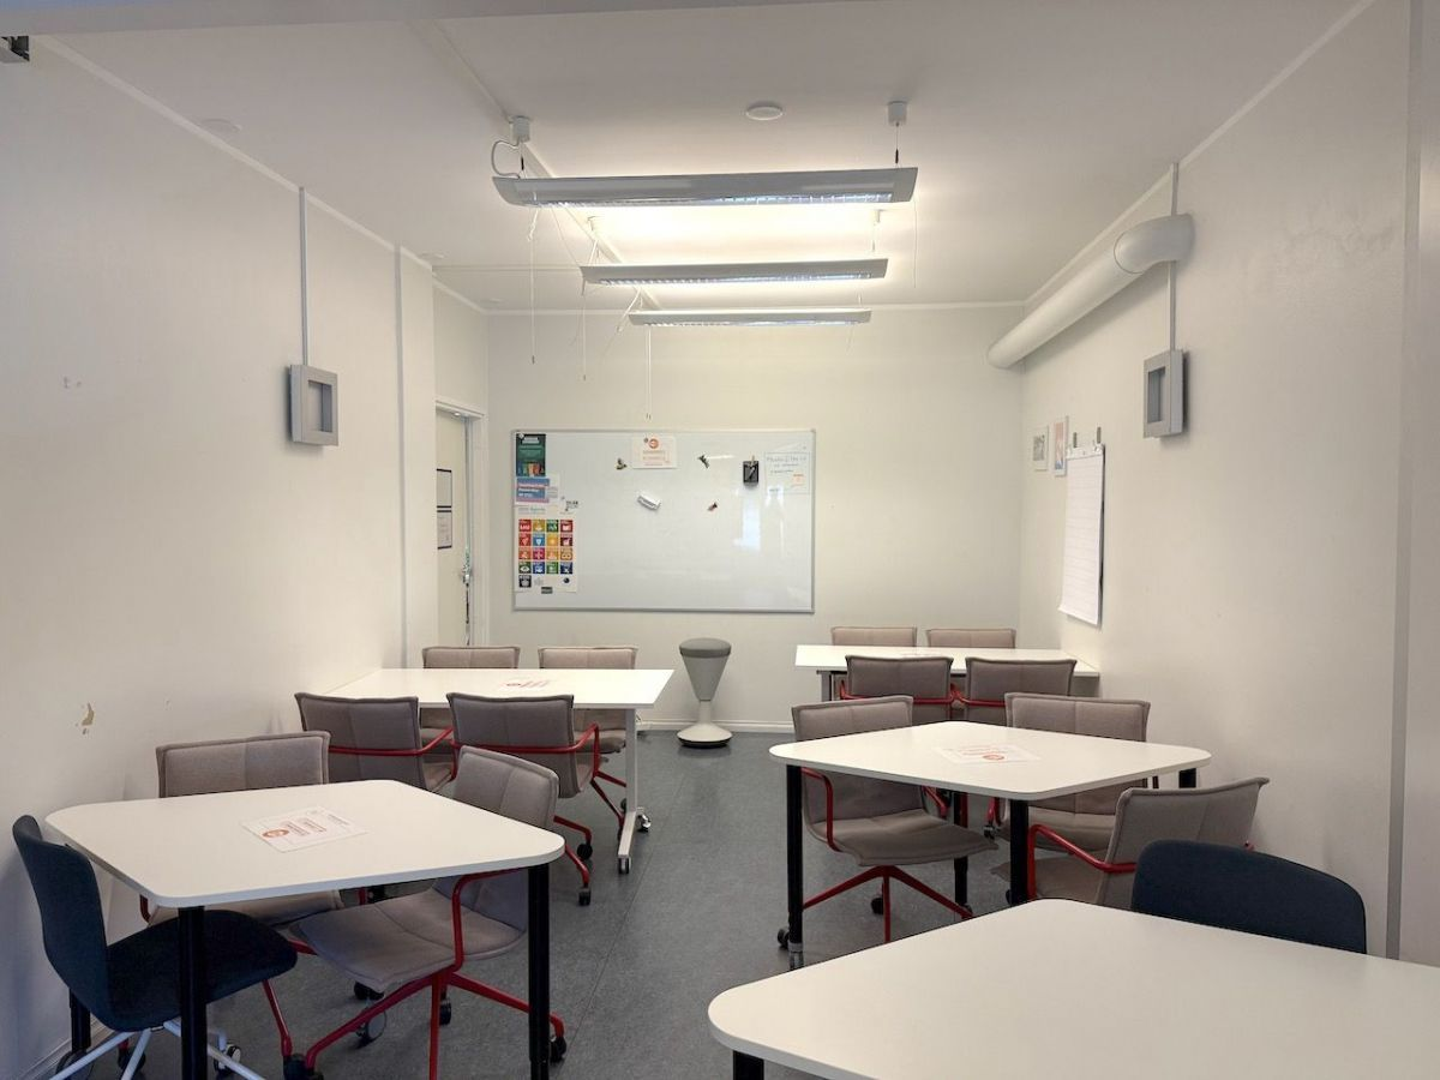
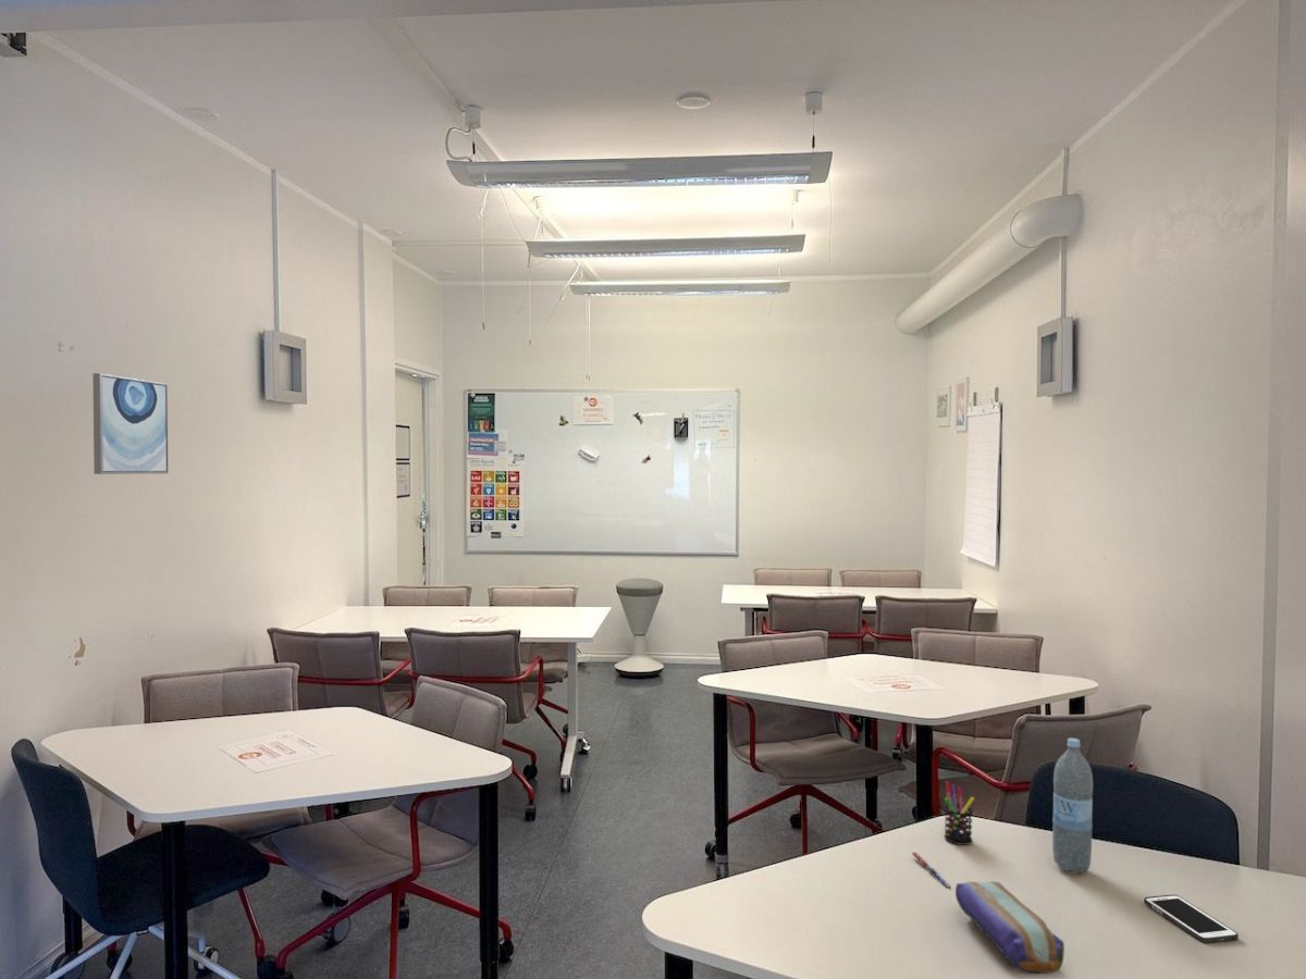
+ water bottle (1072, 804)
+ wall art (133, 425)
+ pencil case (1006, 922)
+ pen holder (954, 813)
+ cell phone (1188, 917)
+ pen (931, 868)
